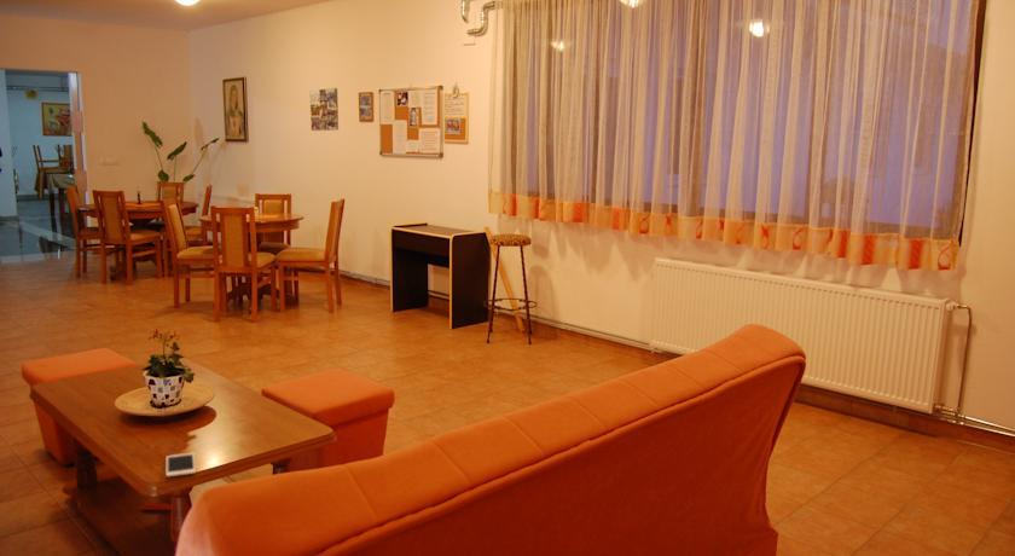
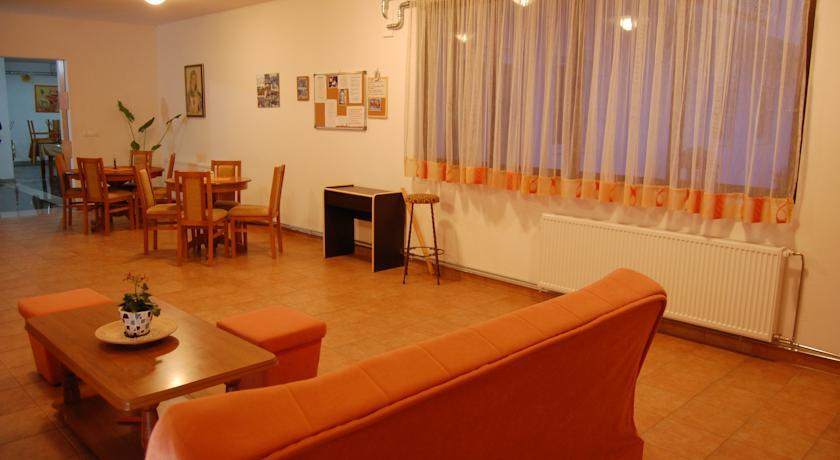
- cell phone (180, 464)
